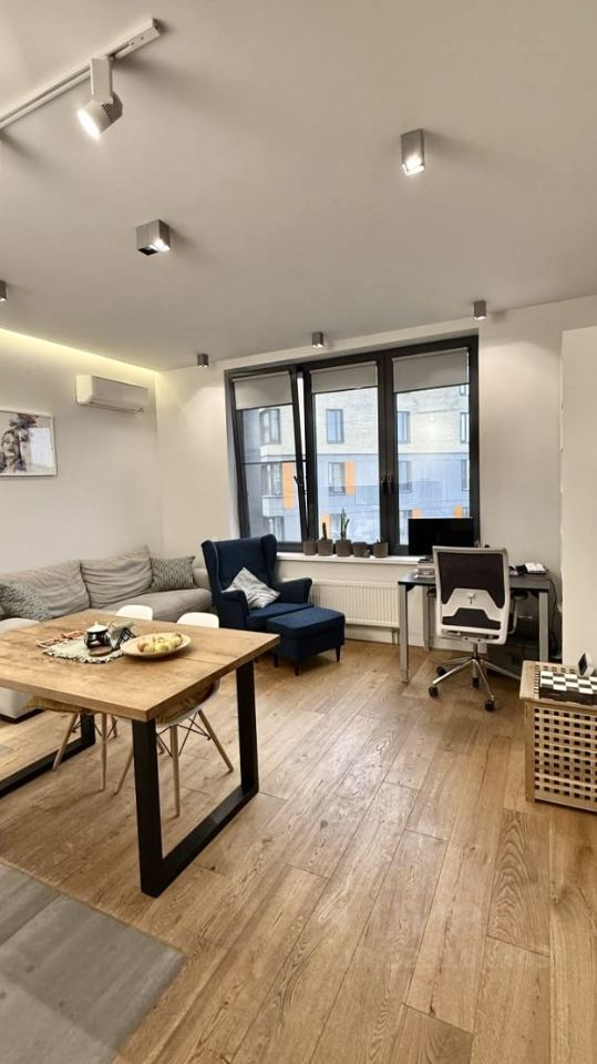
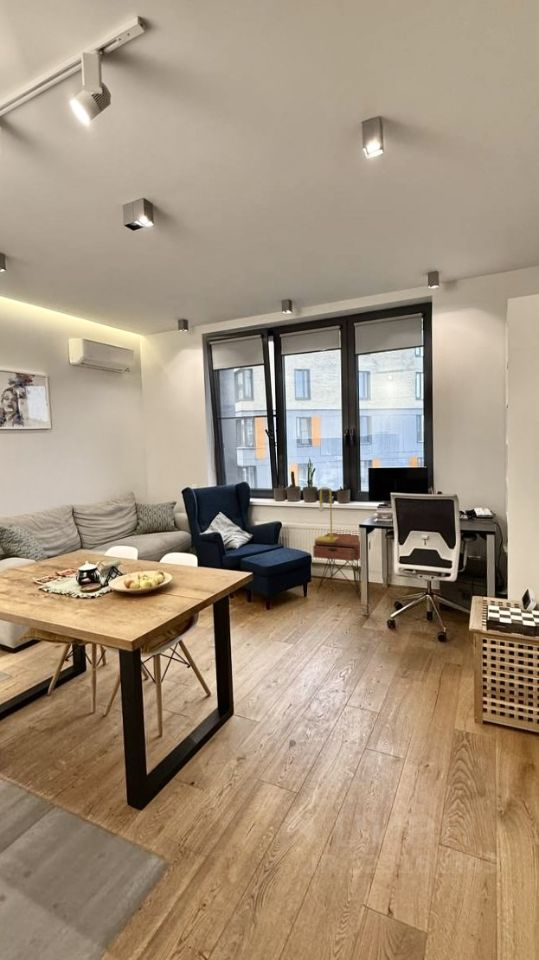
+ table lamp (330, 513)
+ nightstand (343, 565)
